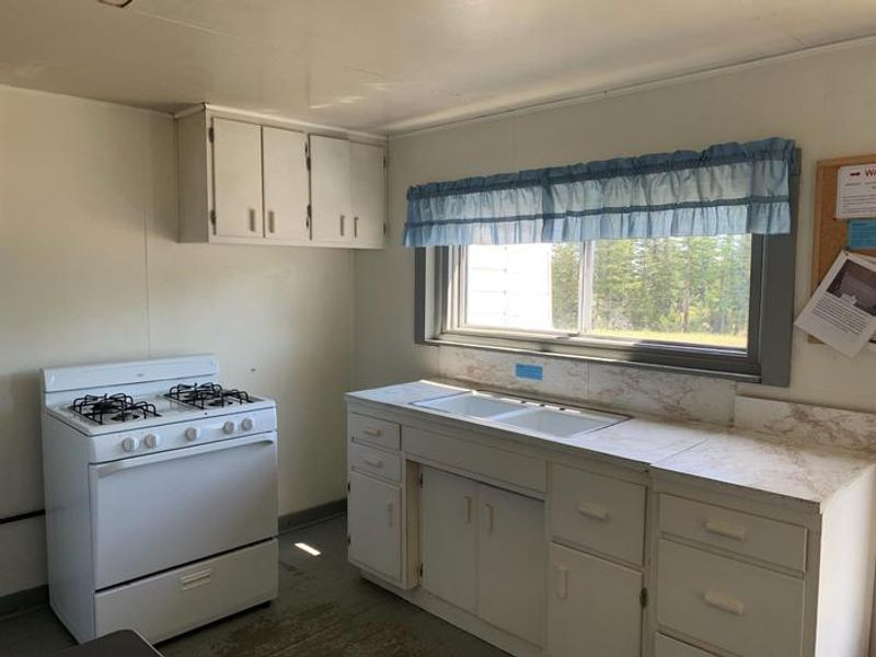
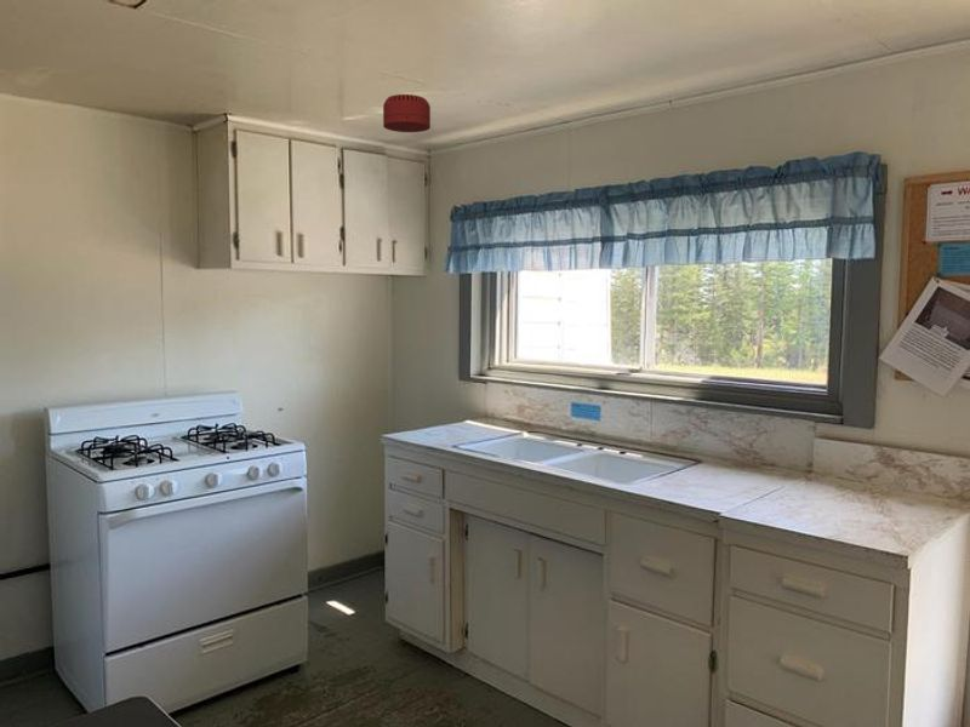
+ smoke detector (406, 113)
